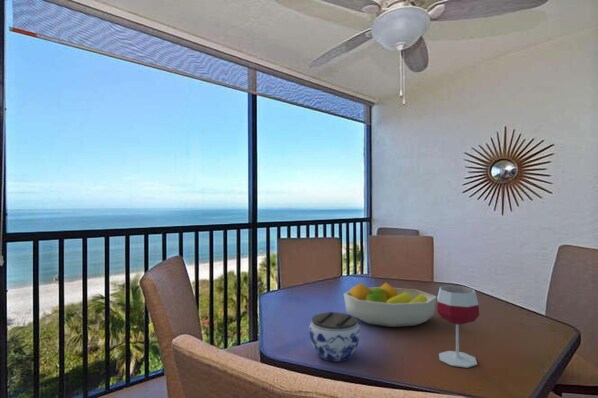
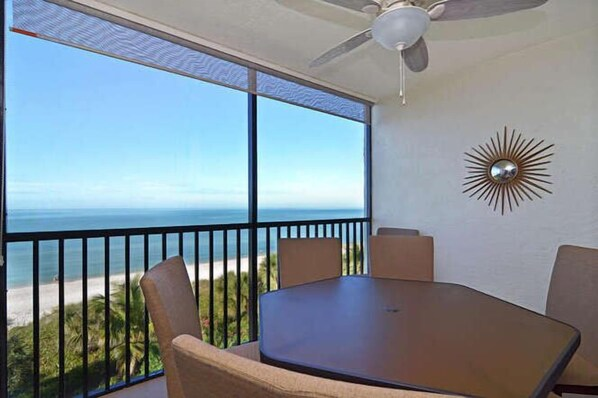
- fruit bowl (389, 301)
- wineglass (457, 324)
- jar (334, 335)
